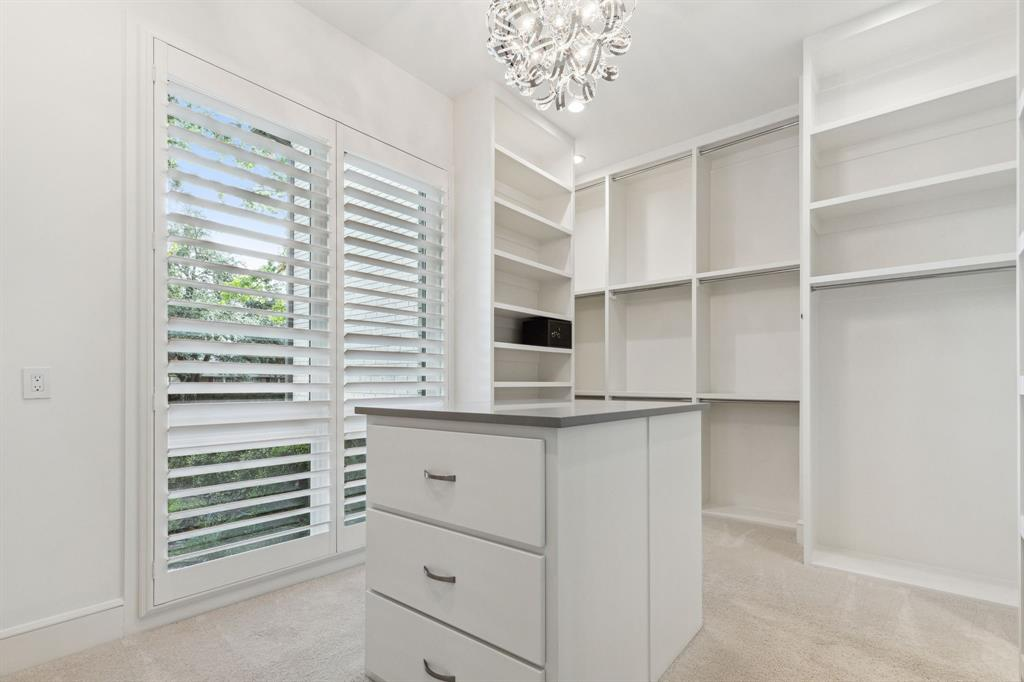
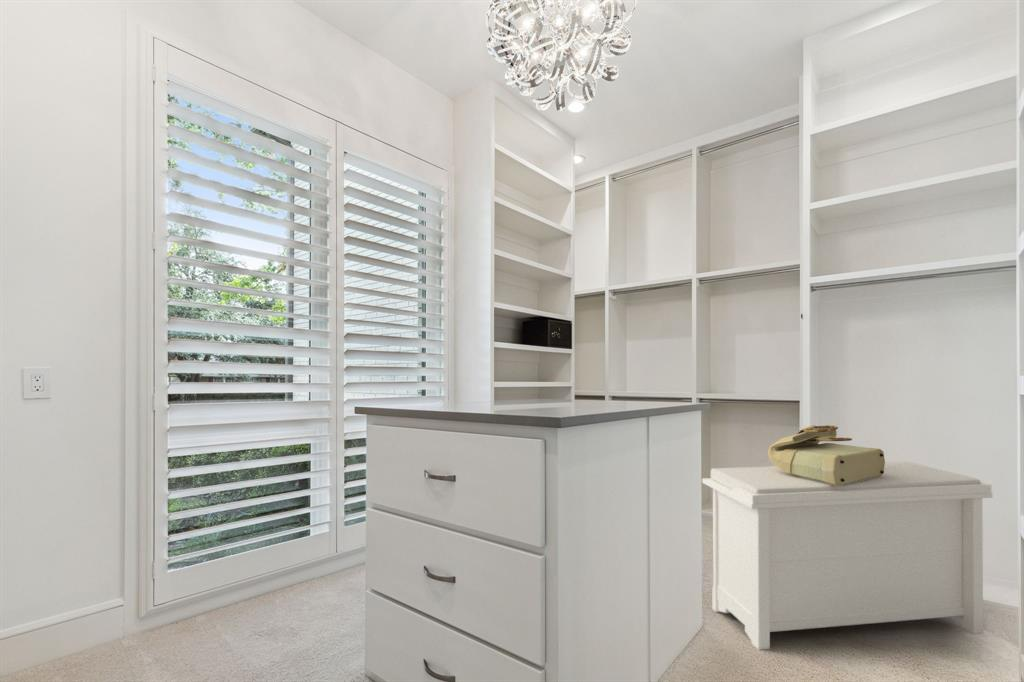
+ handbag (823, 449)
+ bench (840, 546)
